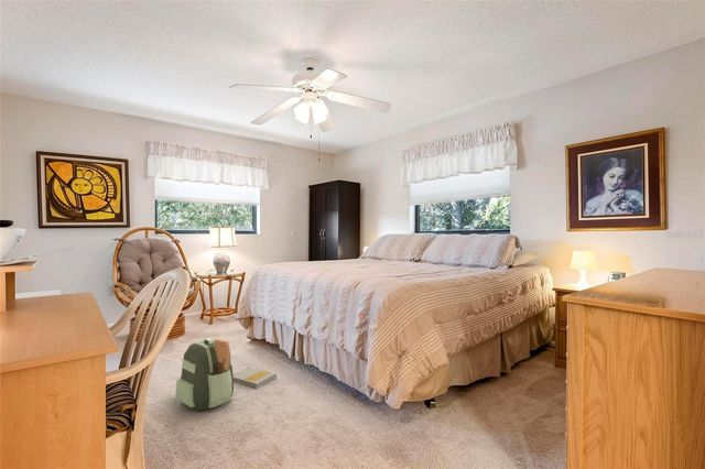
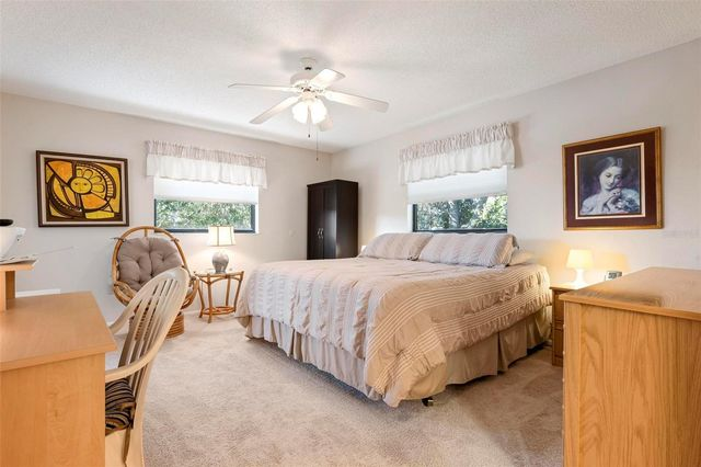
- book (252, 377)
- backpack (206, 369)
